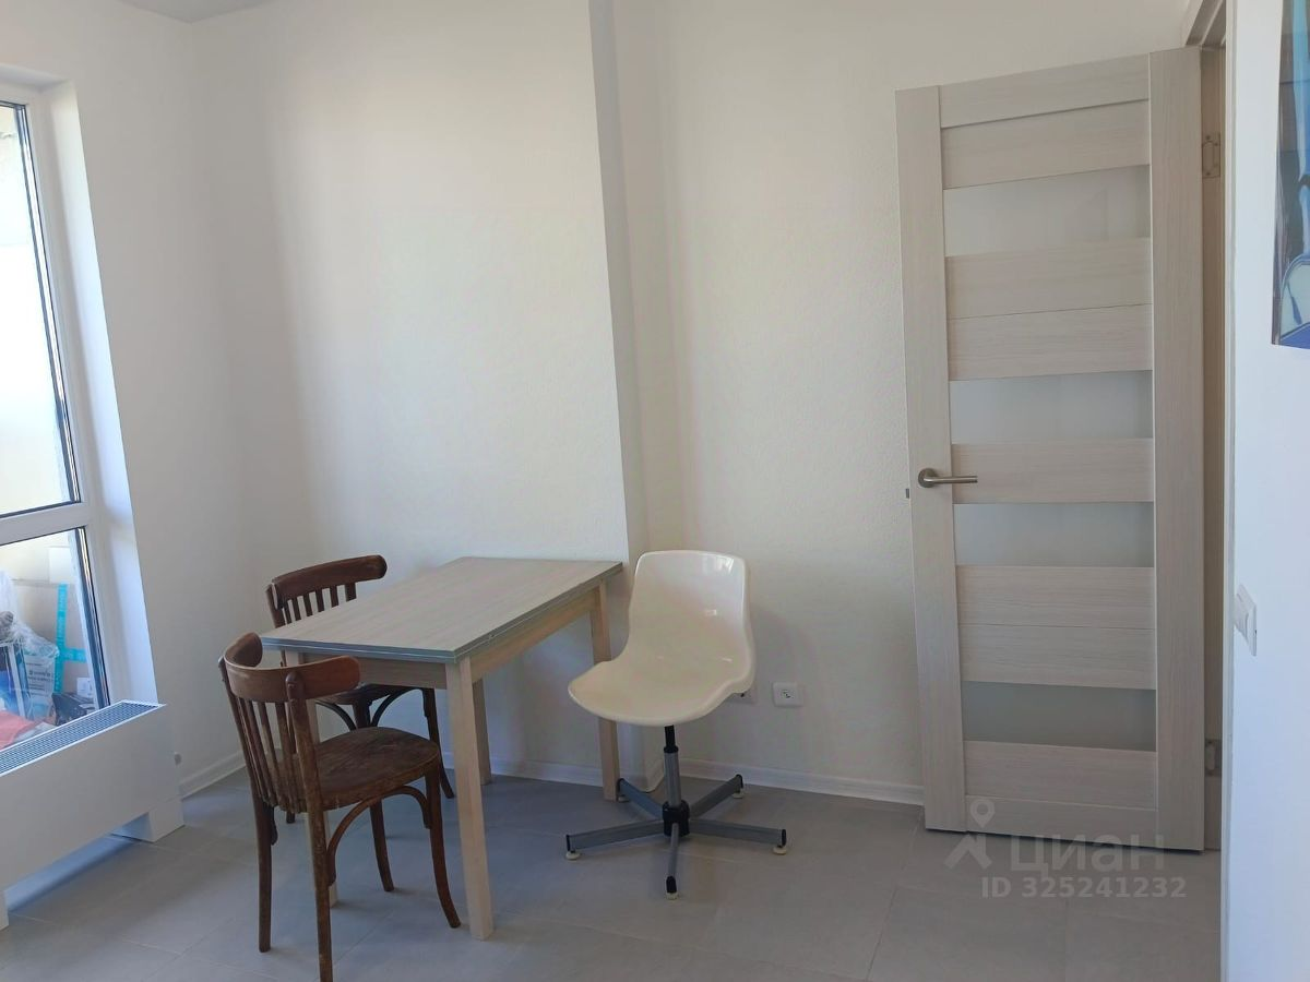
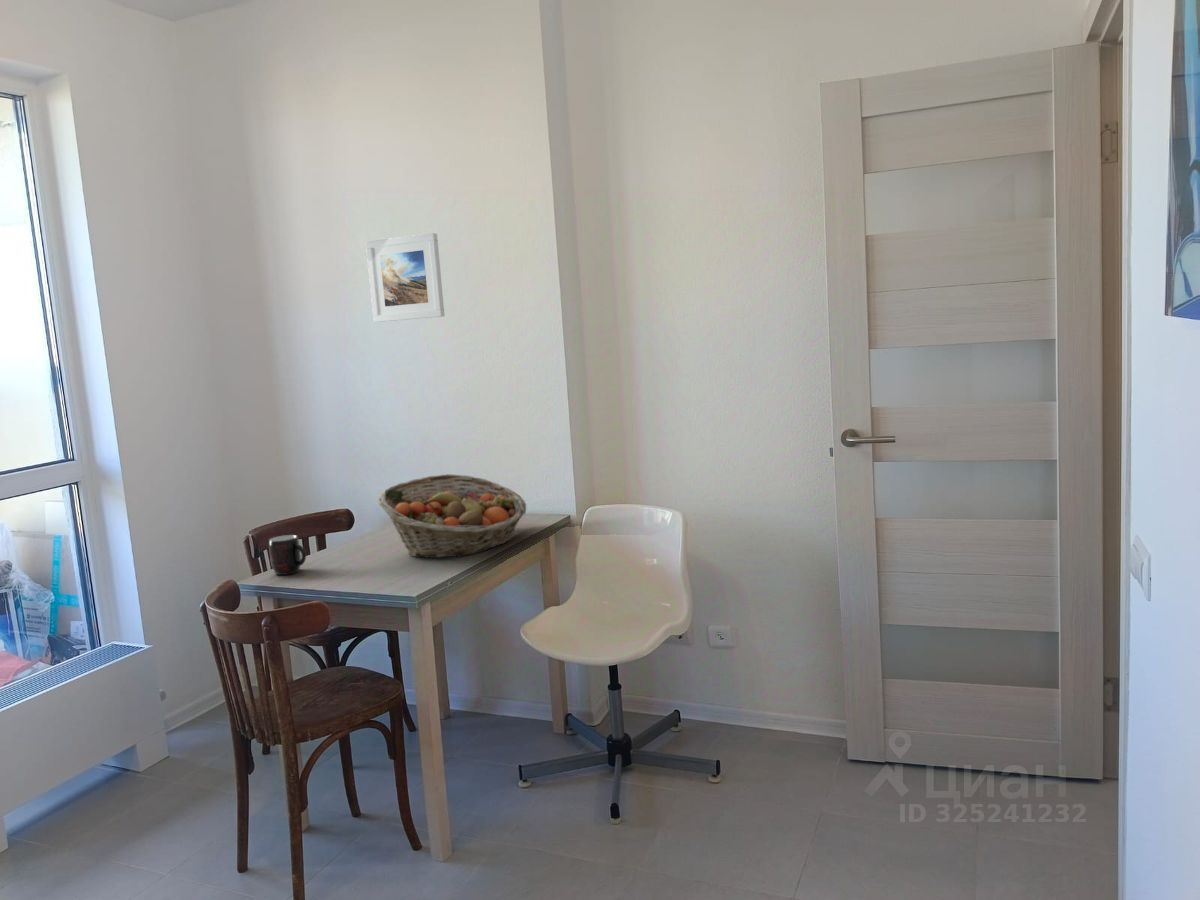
+ mug (289, 555)
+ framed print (404, 278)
+ fruit basket (454, 513)
